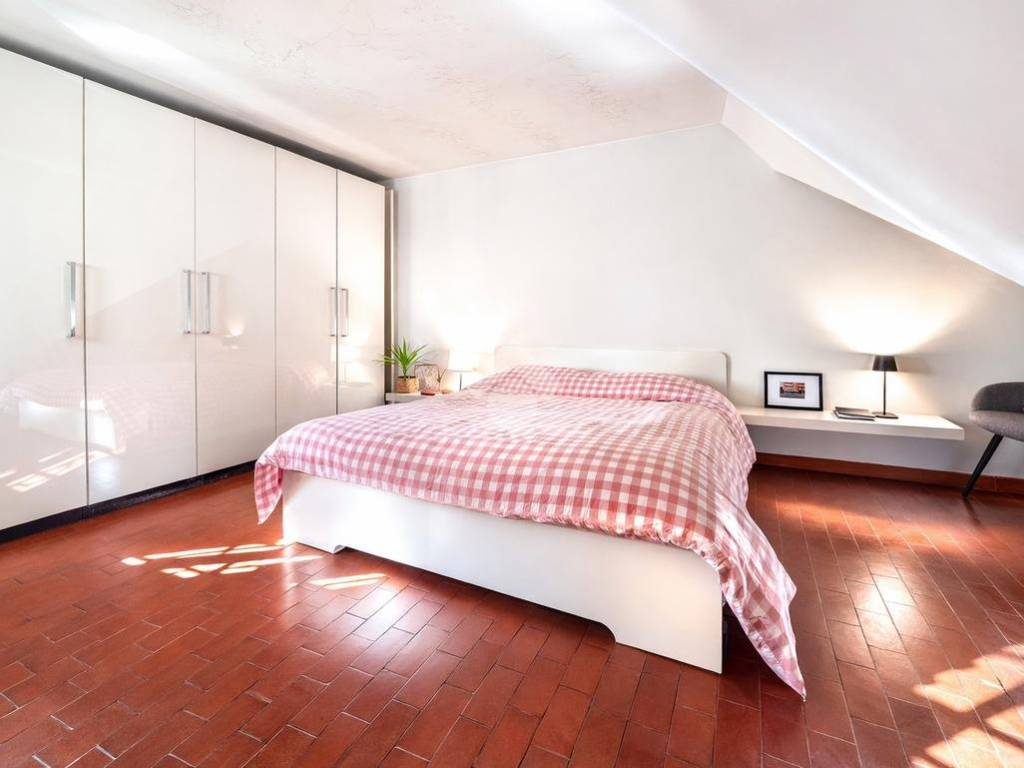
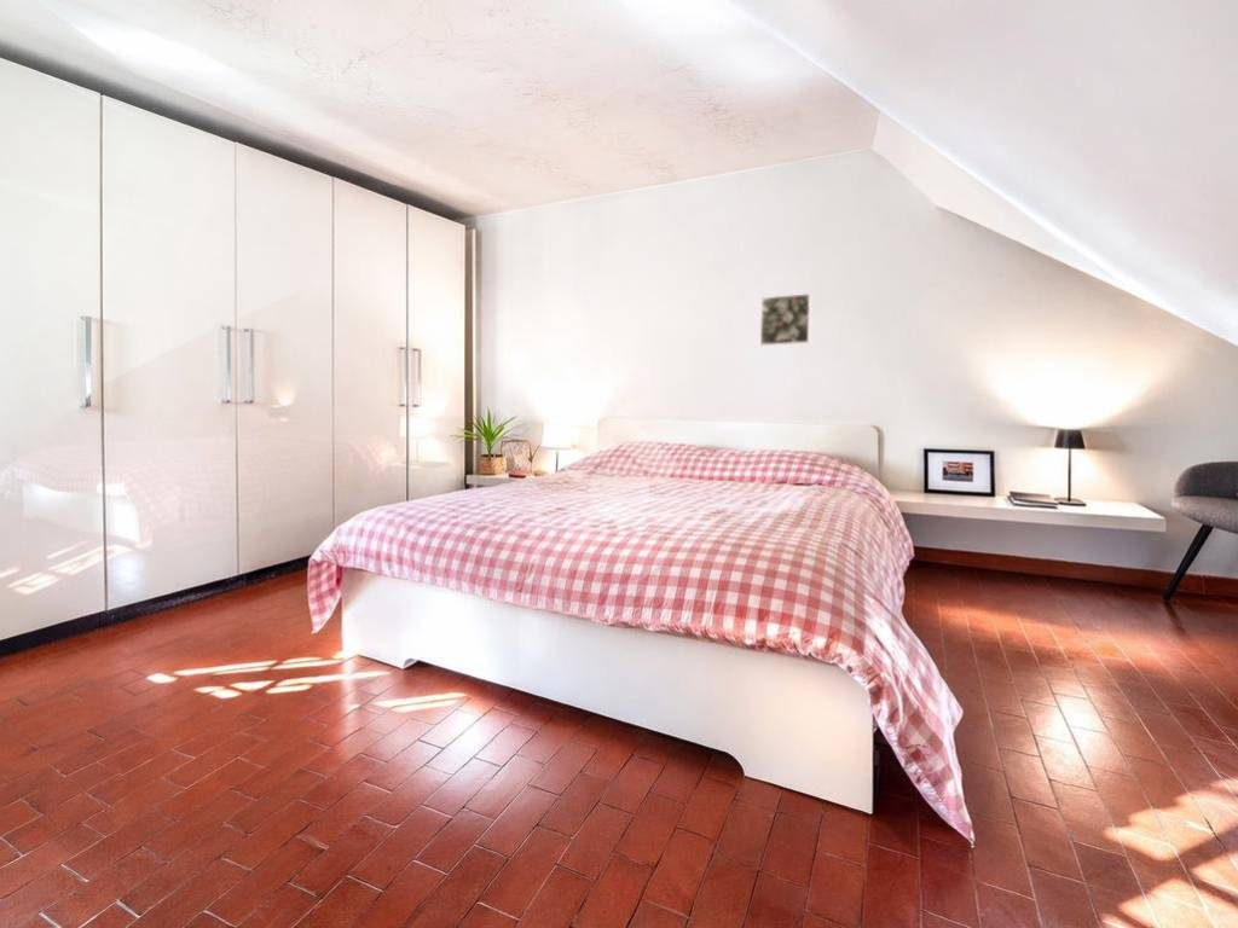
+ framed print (785, 320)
